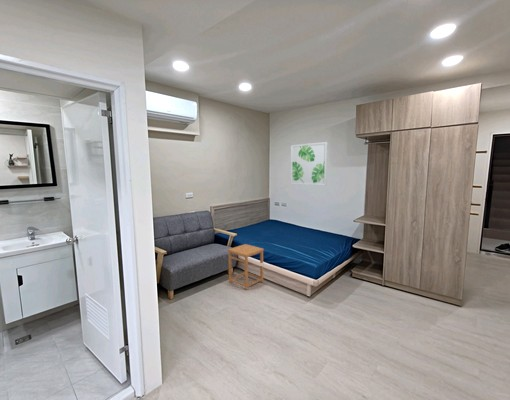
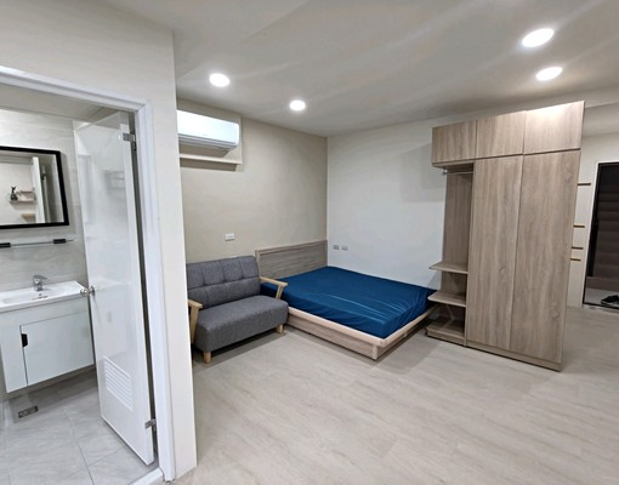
- side table (246, 265)
- wall art (308, 164)
